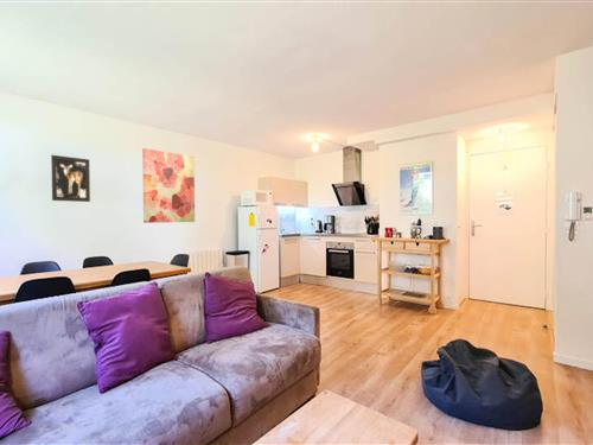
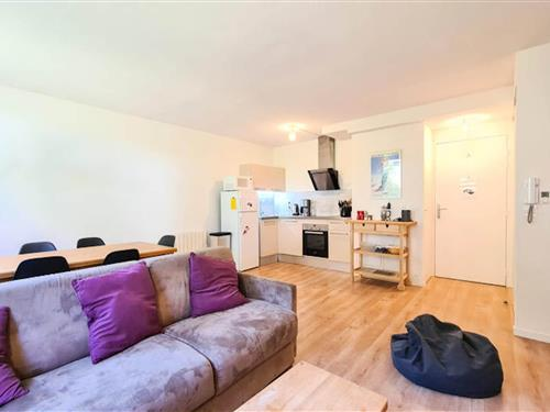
- wall art (71, 179)
- wall art (170, 187)
